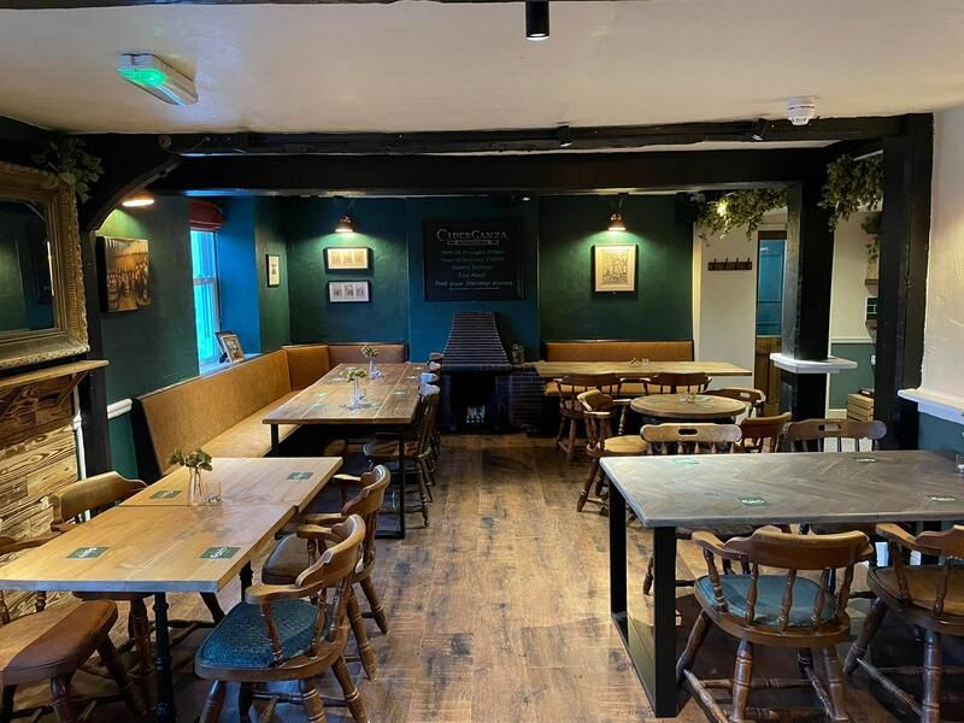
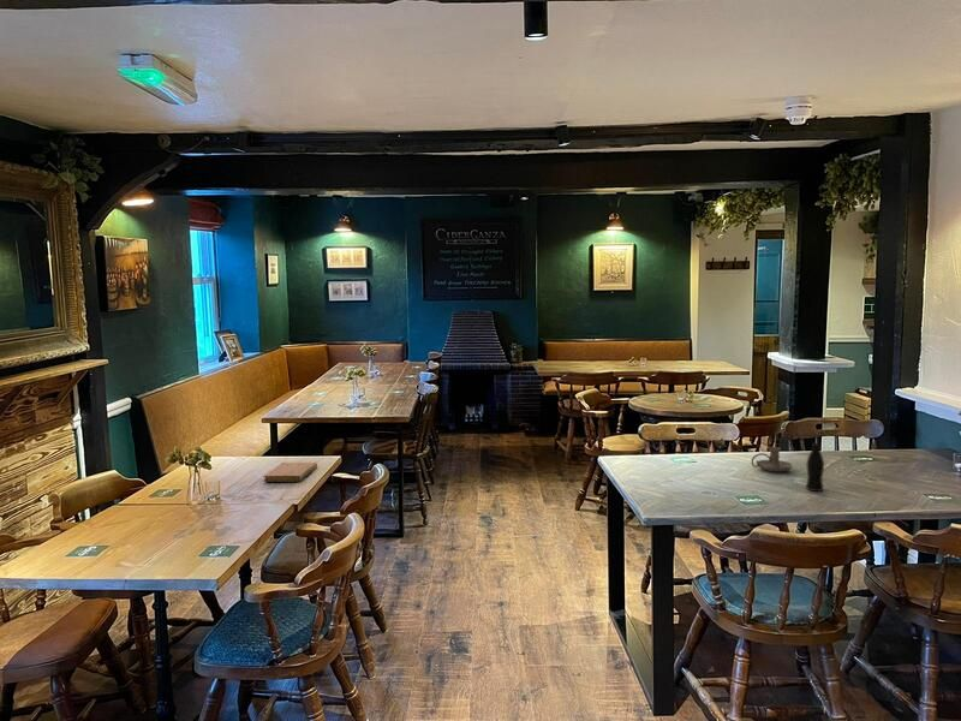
+ notebook (291, 471)
+ candle holder (770, 459)
+ bottle (818, 460)
